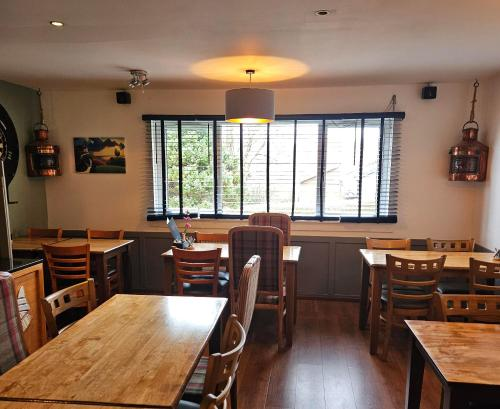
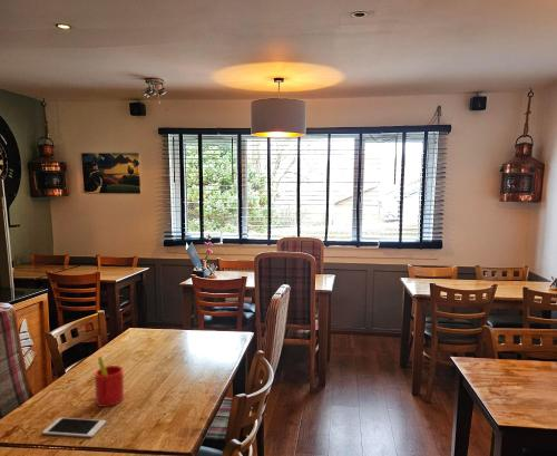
+ cell phone (75, 427)
+ straw (107, 376)
